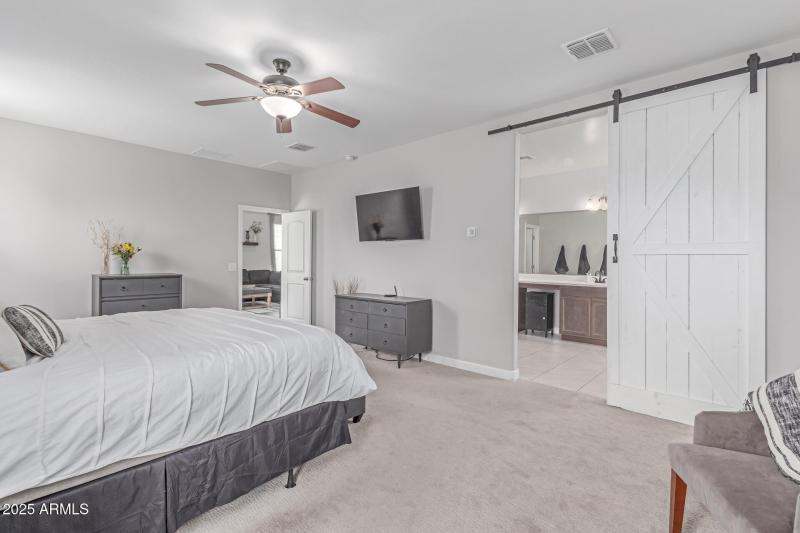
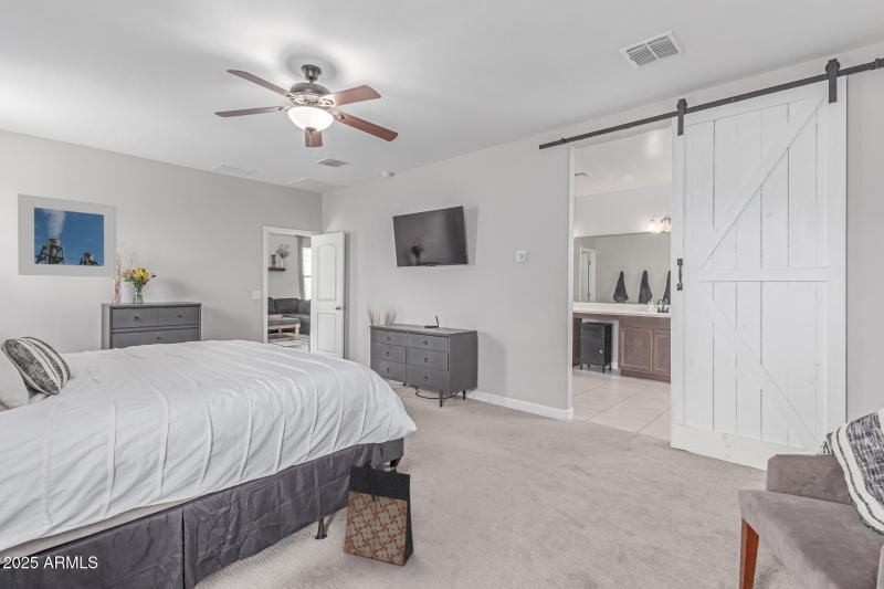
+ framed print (70, 238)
+ bag (379, 506)
